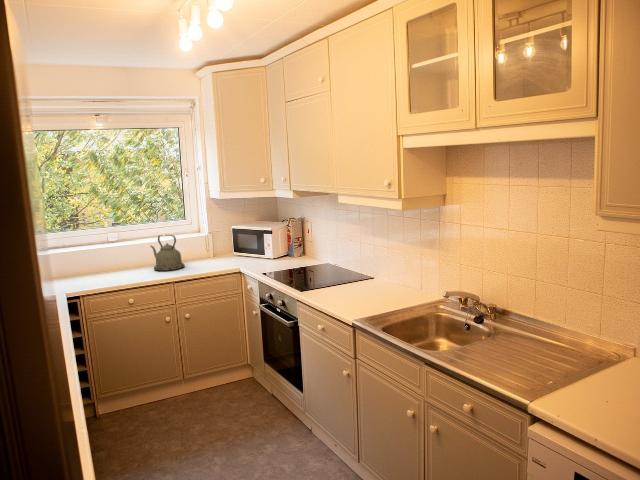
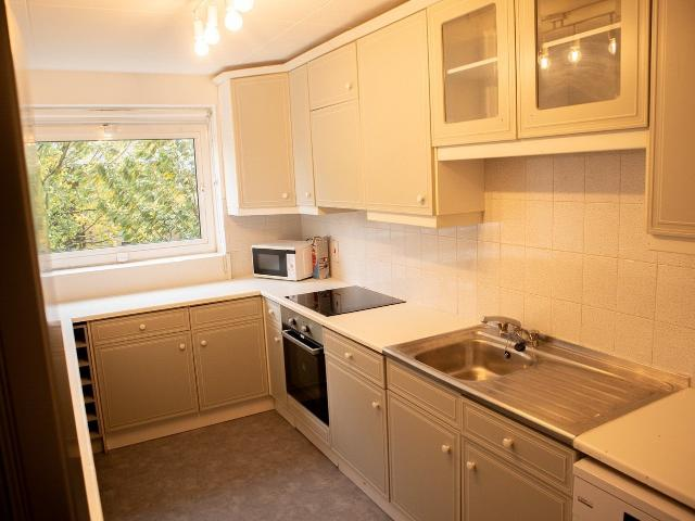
- kettle (165, 251)
